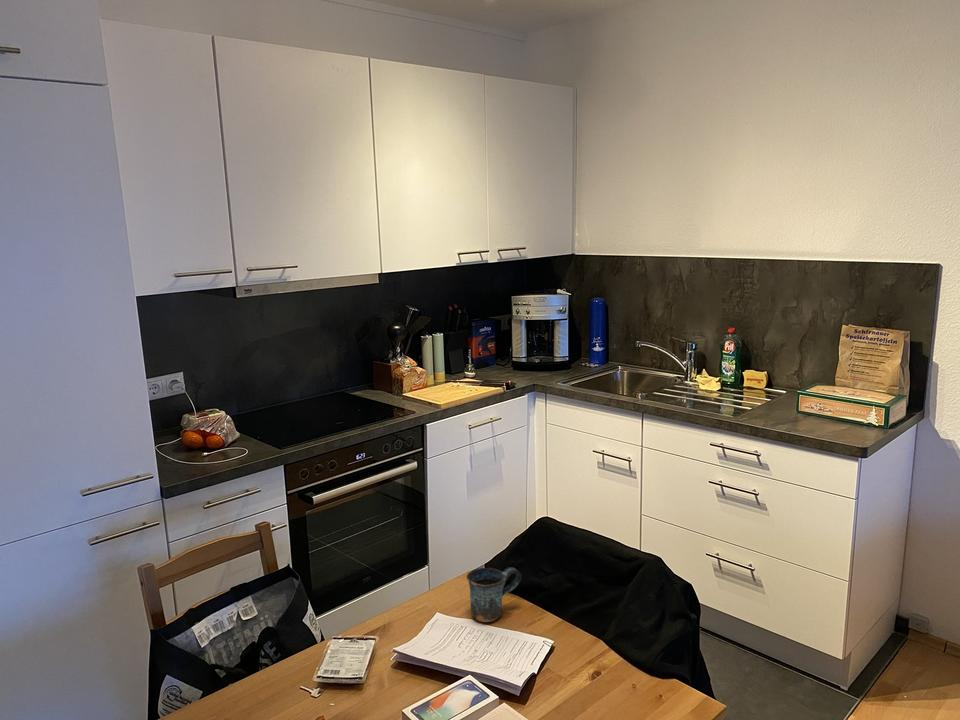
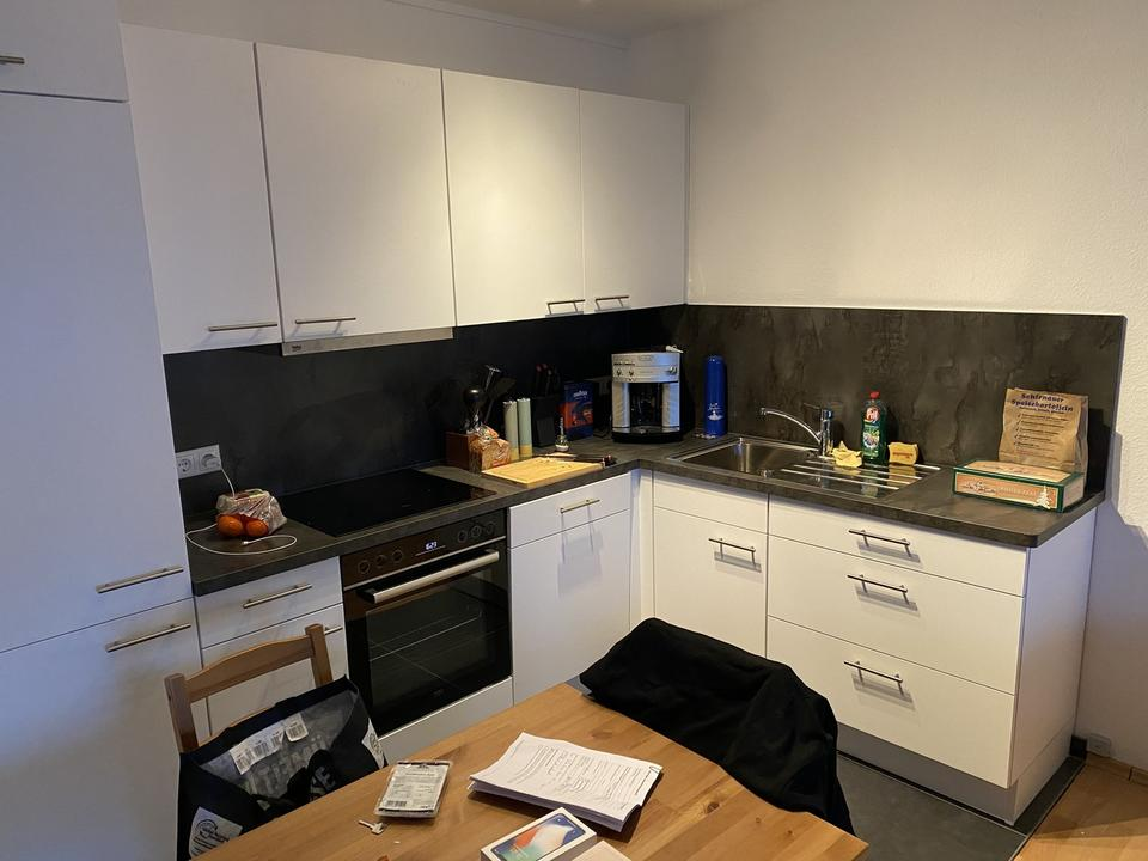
- mug (493, 594)
